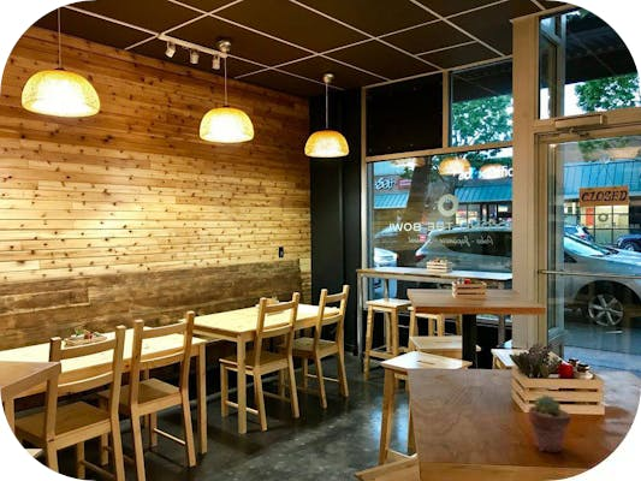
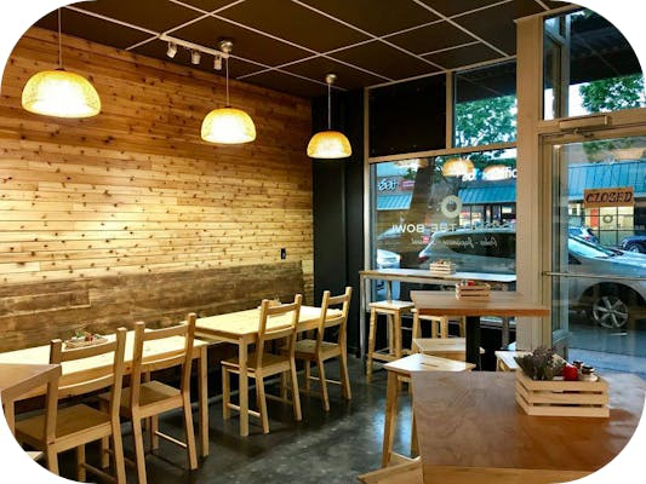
- potted succulent (548, 421)
